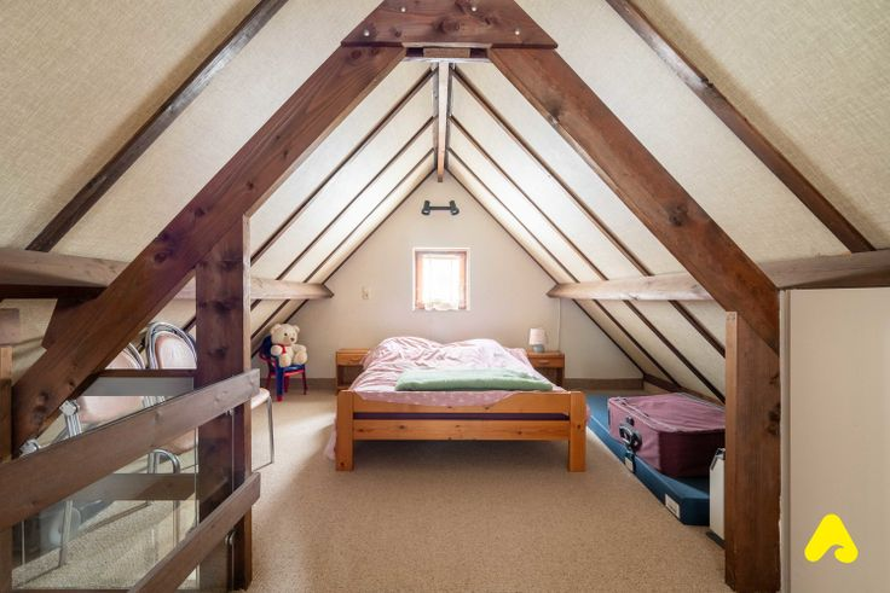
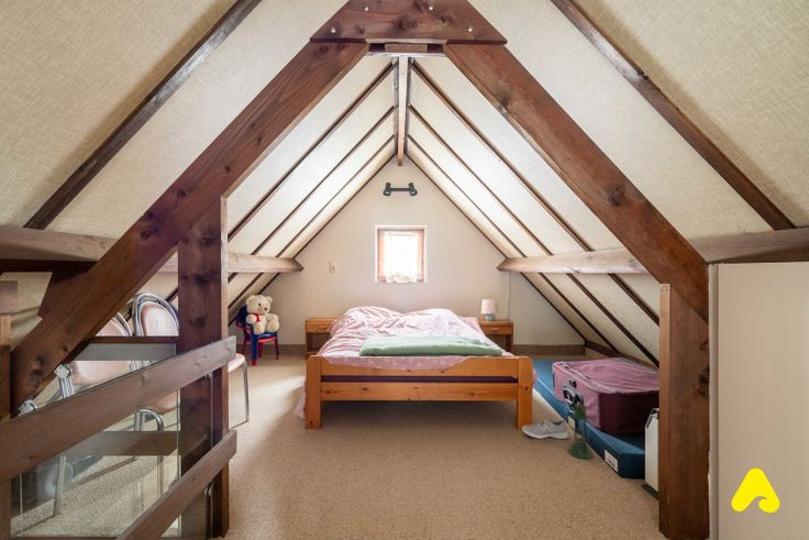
+ sneaker (544, 426)
+ lantern (581, 427)
